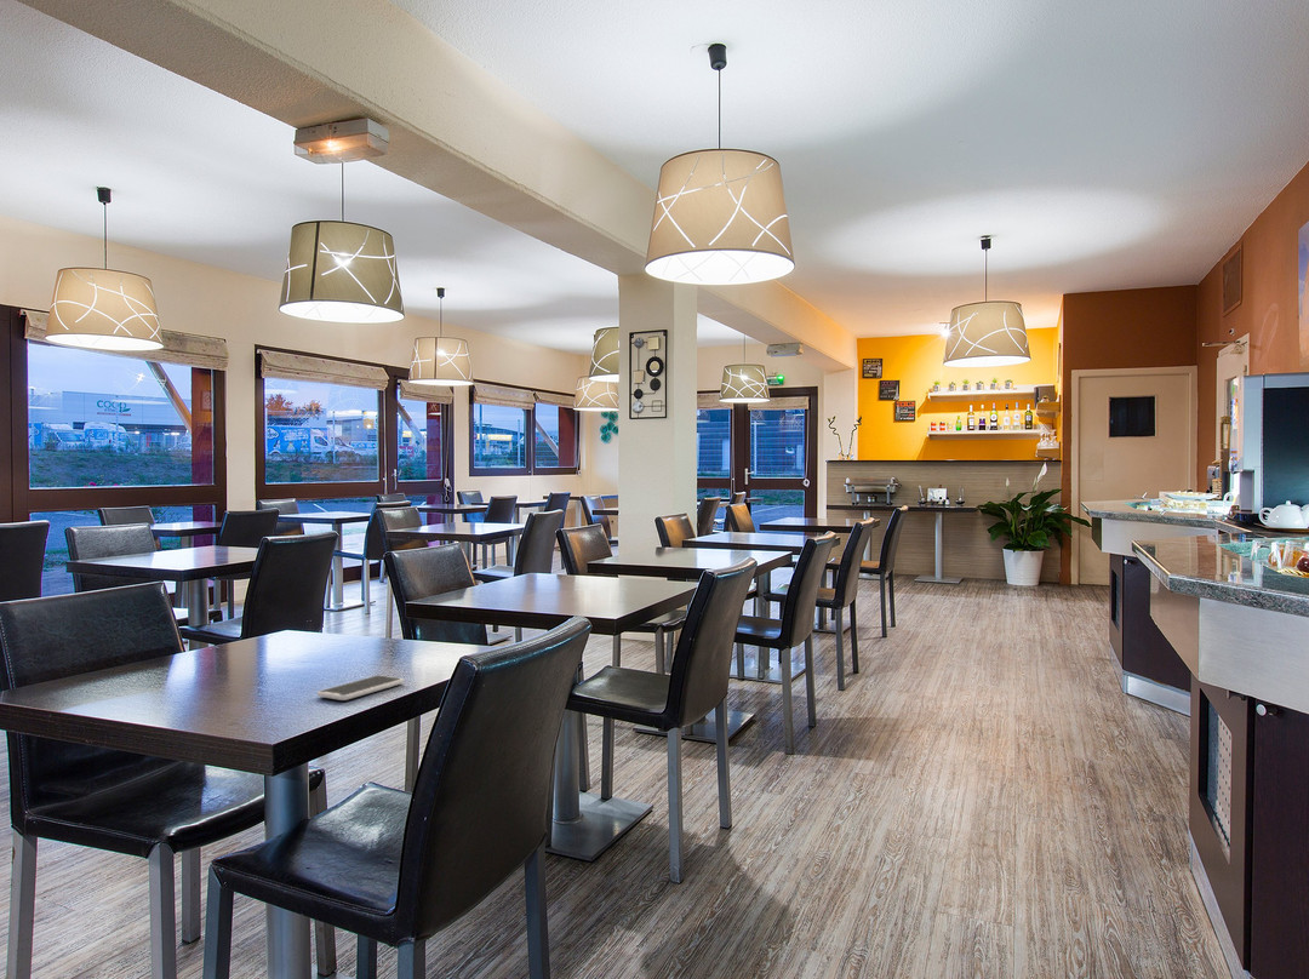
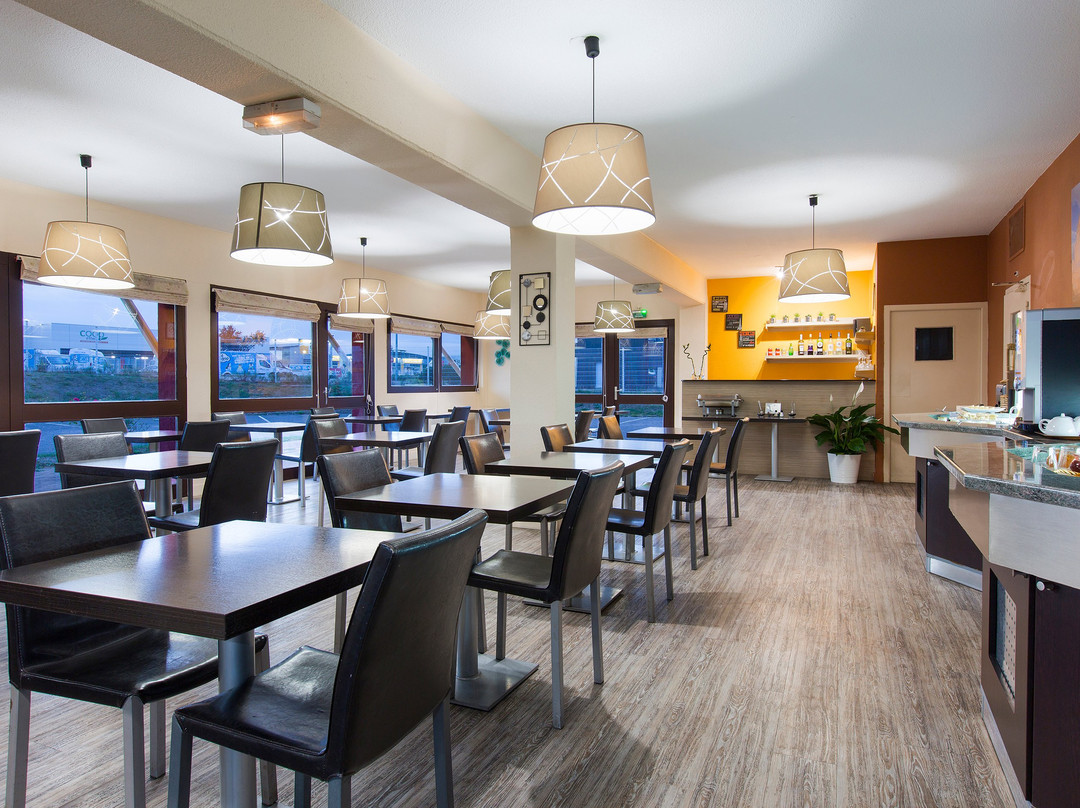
- smartphone (361, 687)
